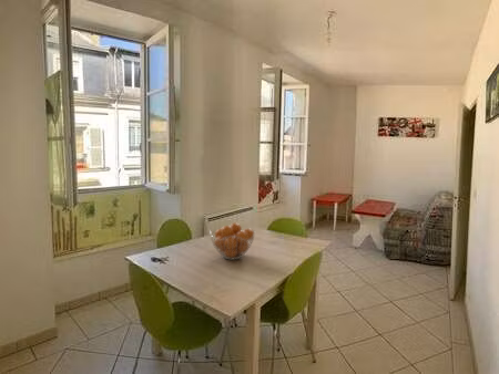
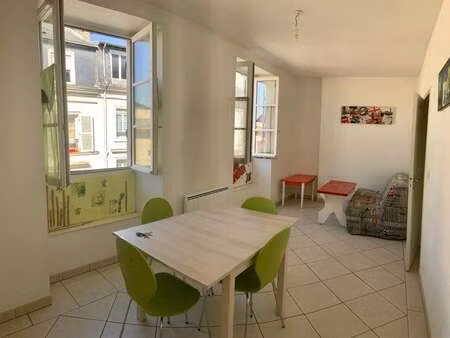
- fruit basket (232, 240)
